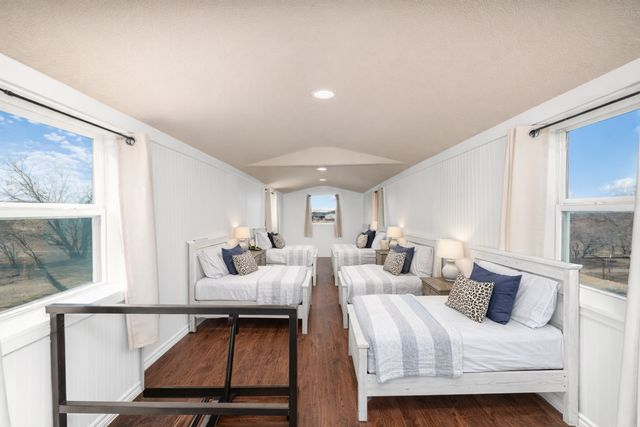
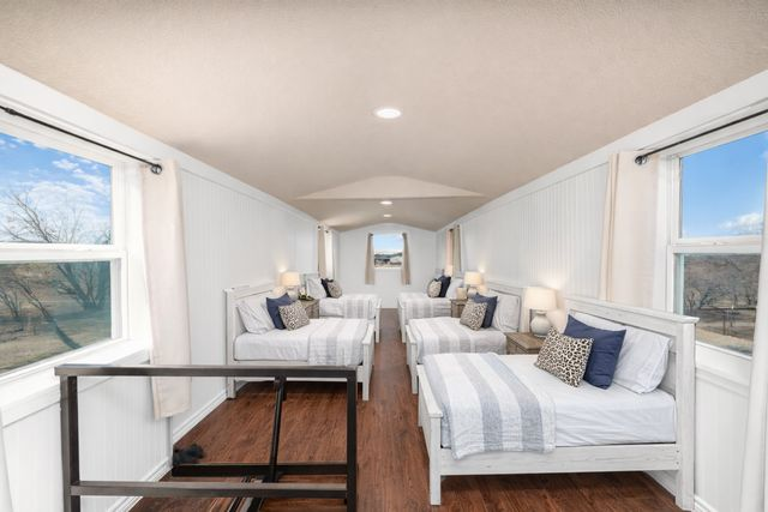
+ boots (190, 450)
